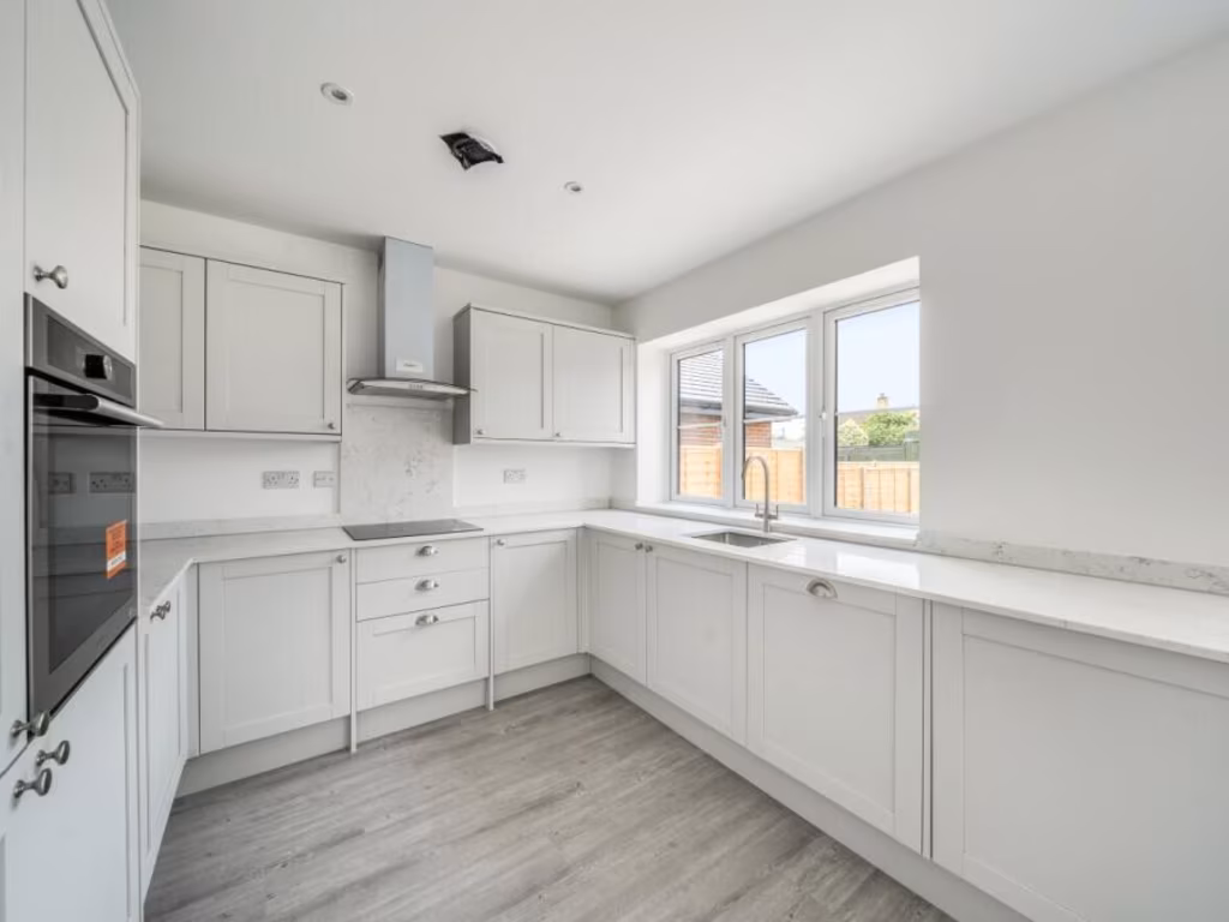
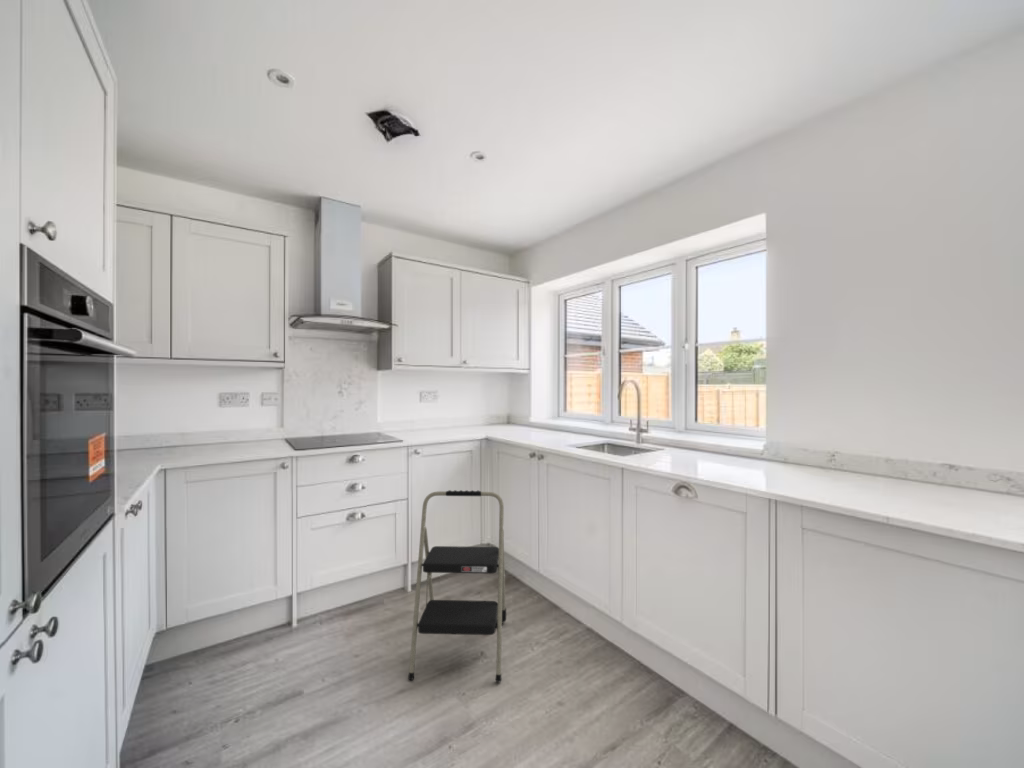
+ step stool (462, 570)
